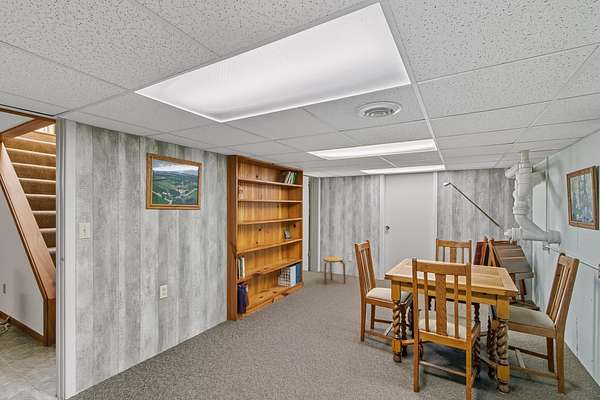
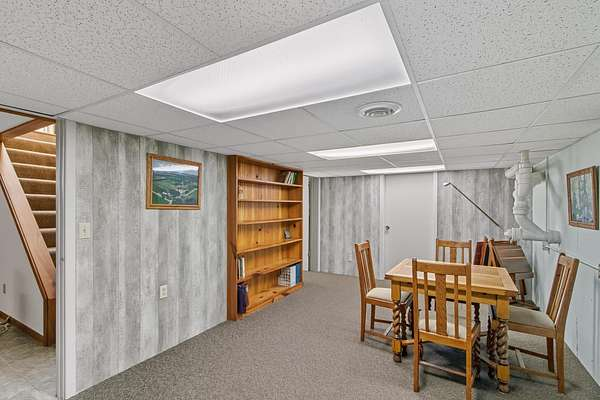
- stool (331, 270)
